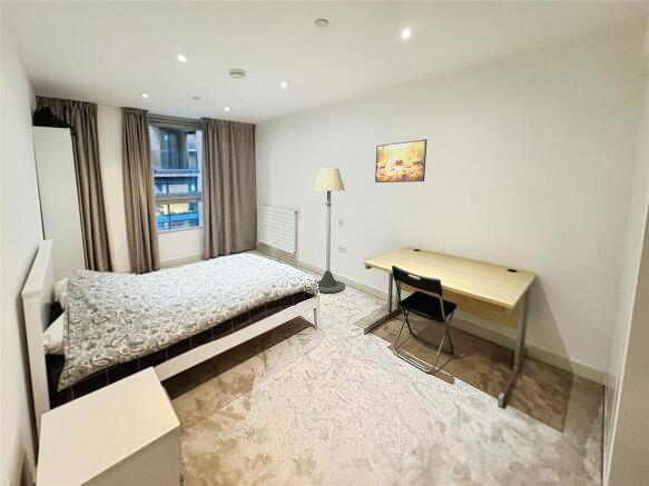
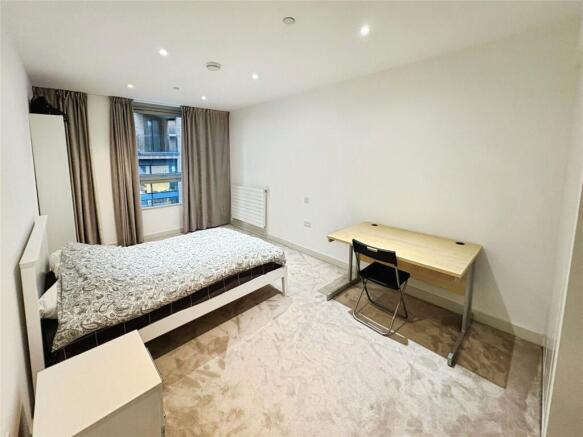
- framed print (399, 162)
- floor lamp (328, 229)
